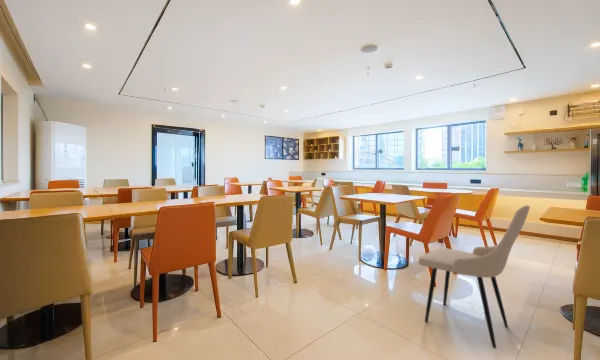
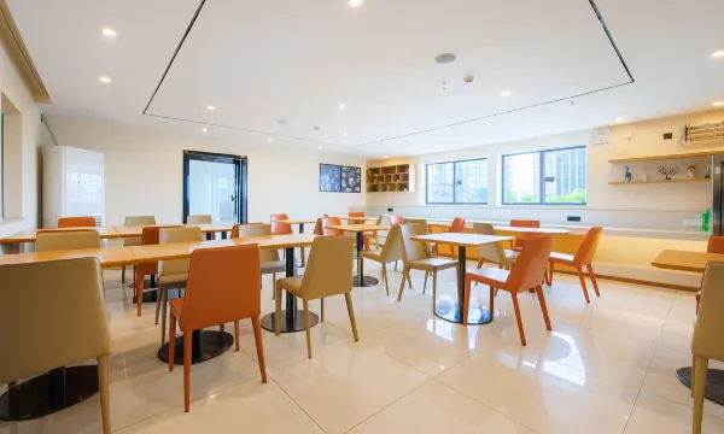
- dining chair (472, 264)
